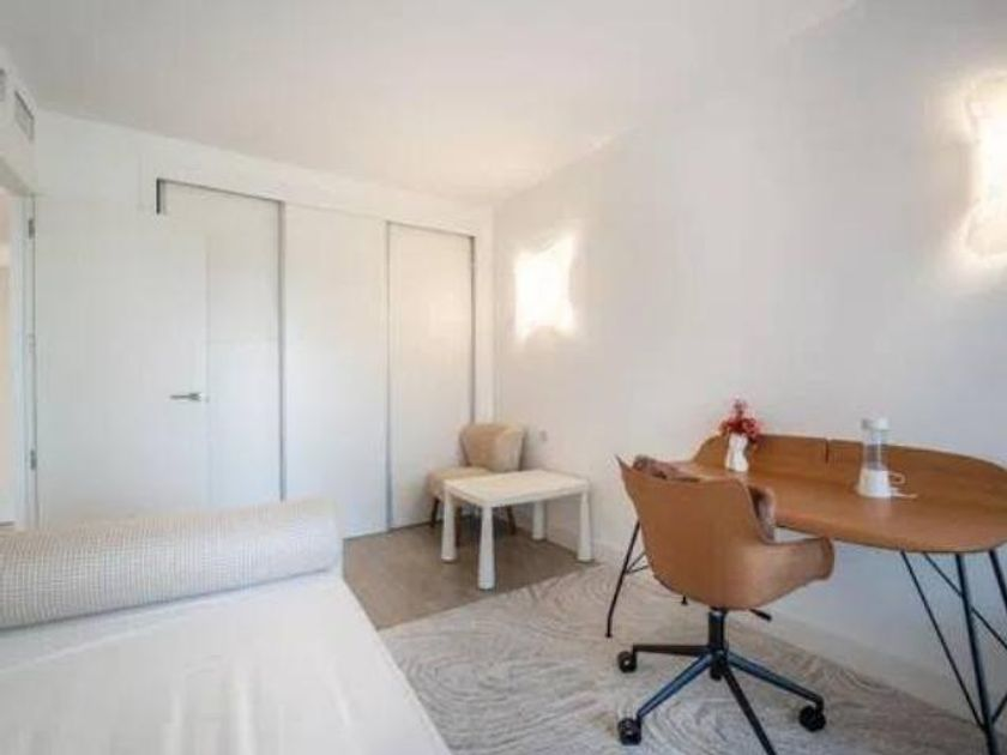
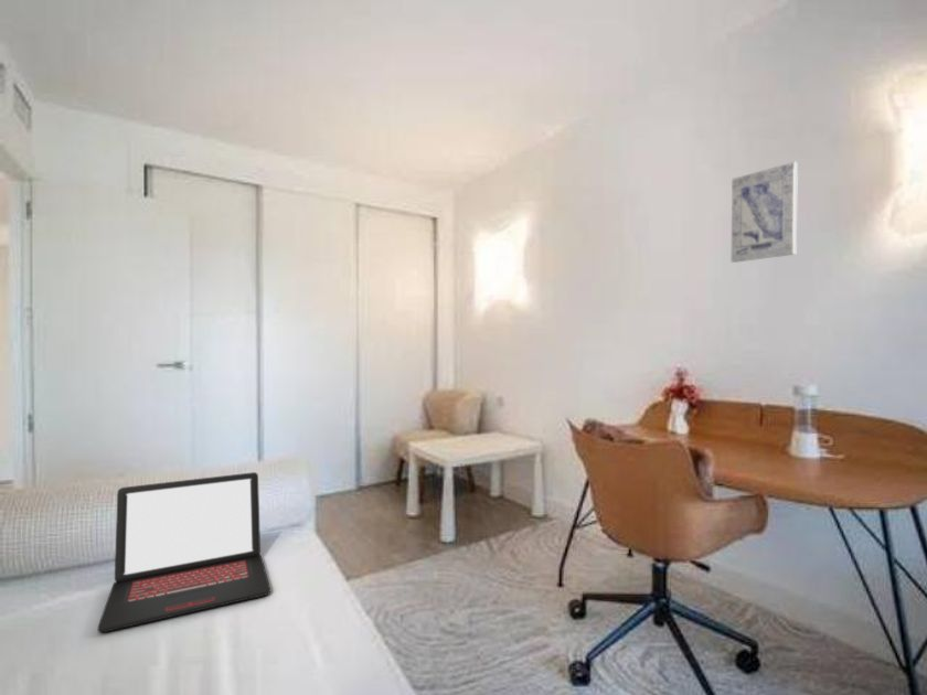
+ wall art (763, 214)
+ laptop (191, 539)
